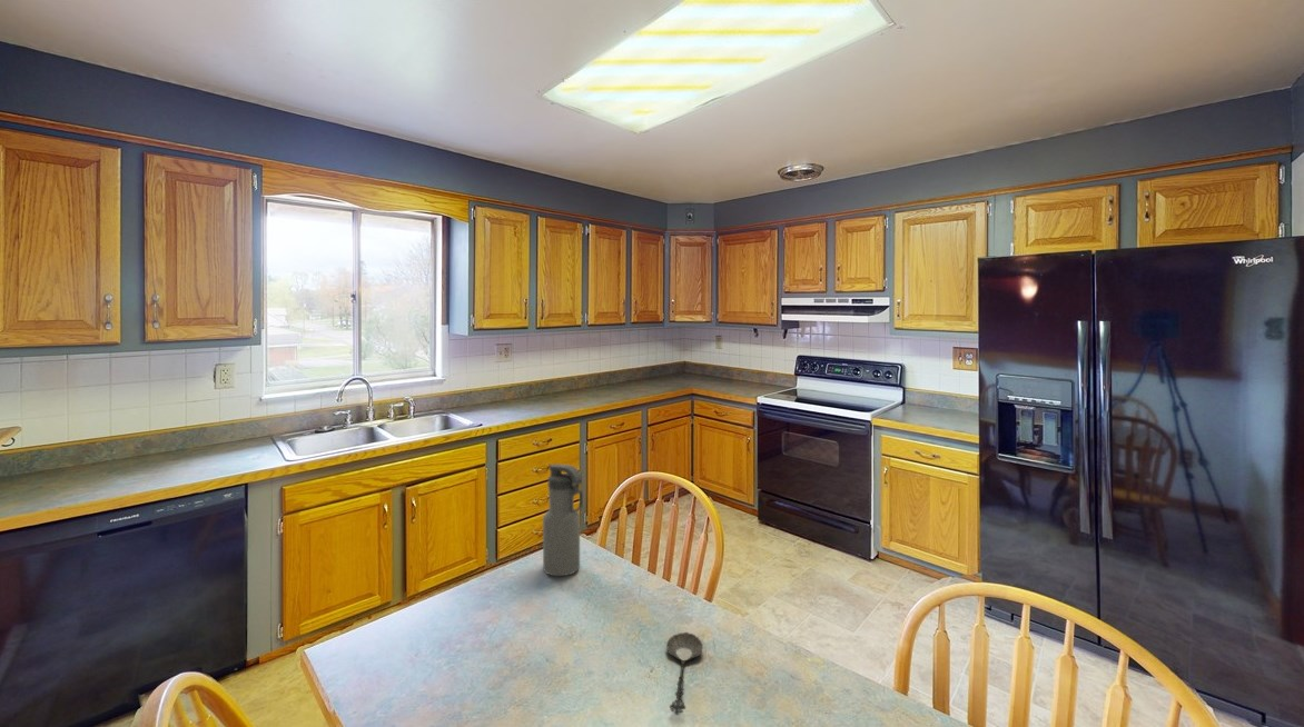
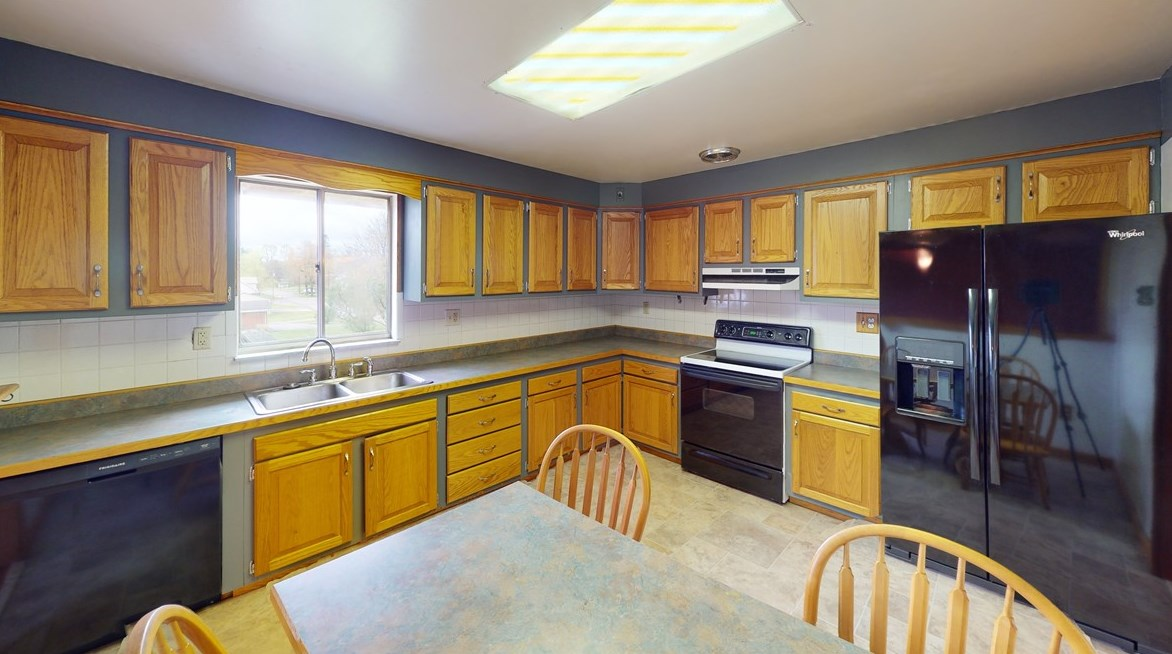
- spoon (681, 669)
- water bottle (562, 517)
